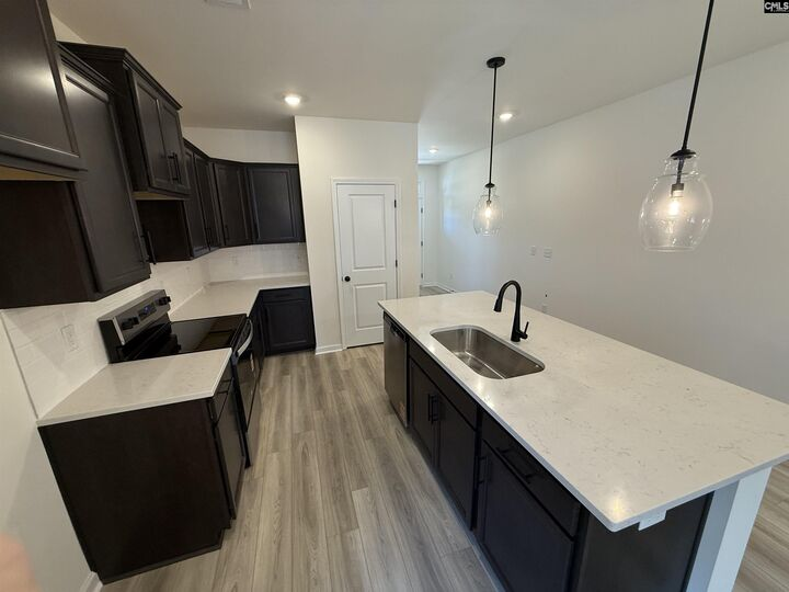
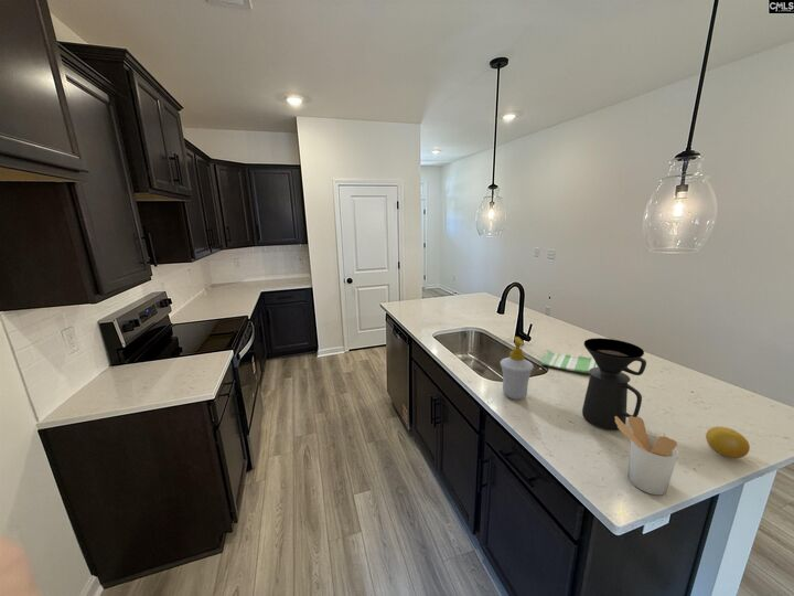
+ coffee maker (608, 384)
+ dish towel (569, 361)
+ soap bottle (516, 366)
+ utensil holder (641, 453)
+ fruit (727, 441)
